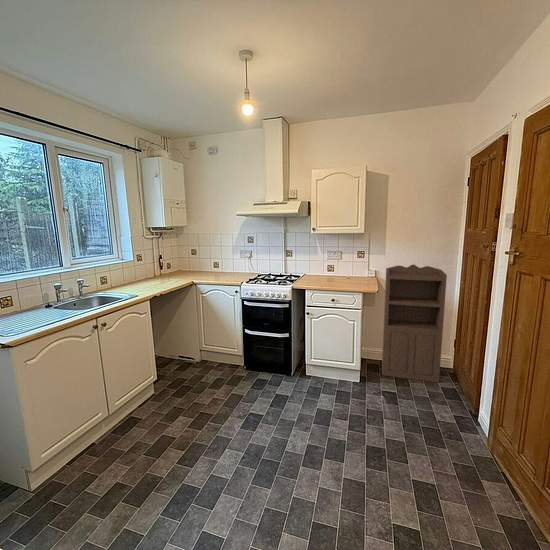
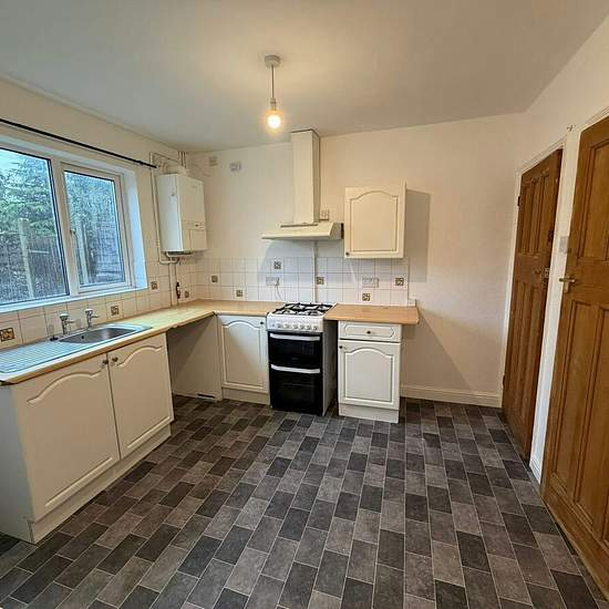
- storage cabinet (411, 321)
